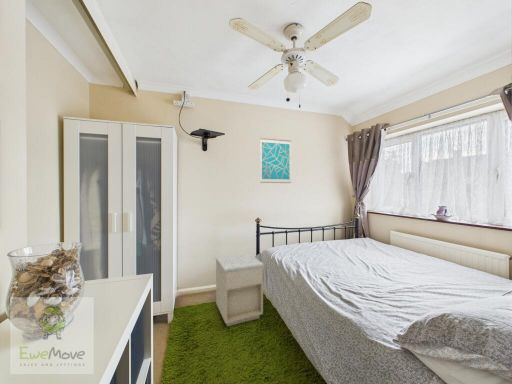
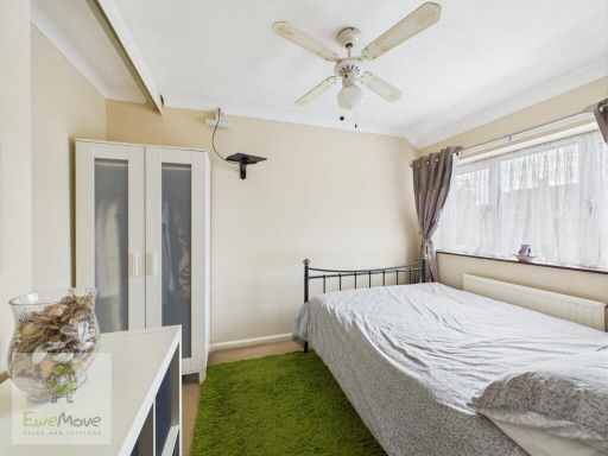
- nightstand (238, 286)
- wall art (275, 161)
